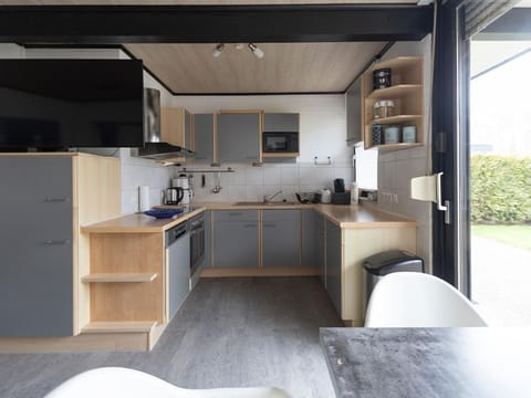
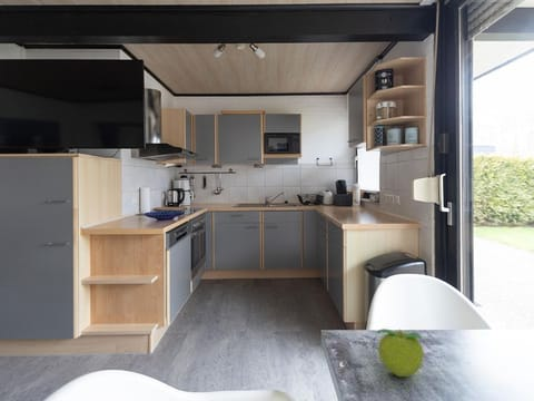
+ fruit (400, 351)
